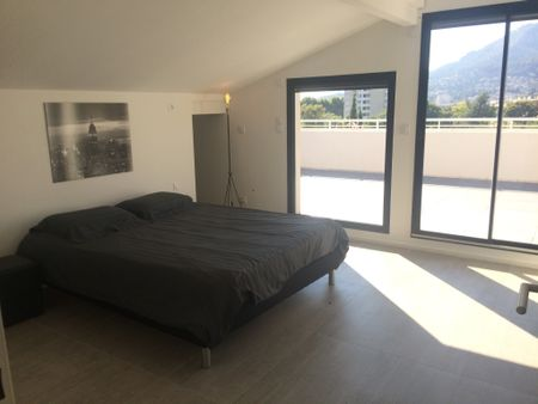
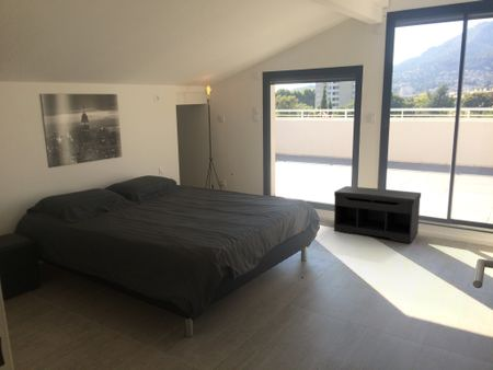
+ bench (376, 211)
